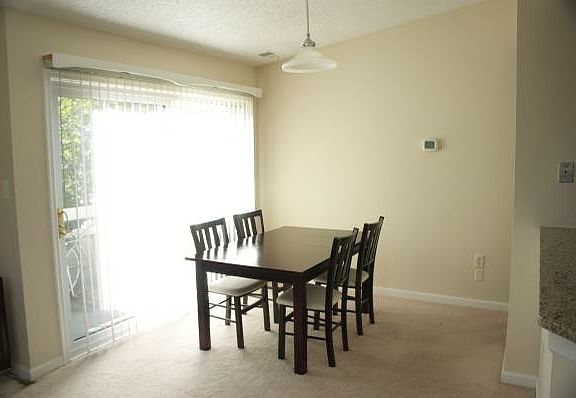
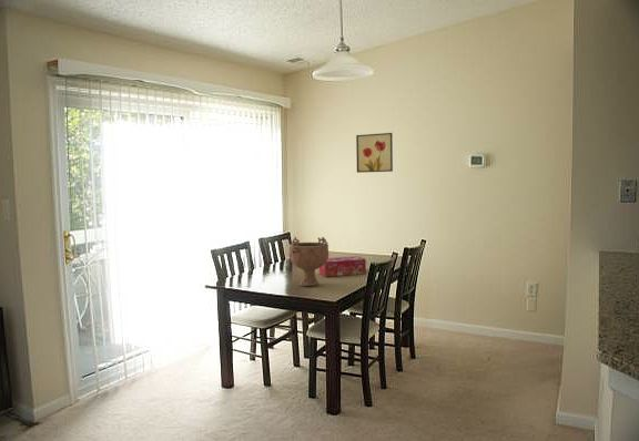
+ decorative bowl (310, 260)
+ wall art (374, 153)
+ tissue box (342, 266)
